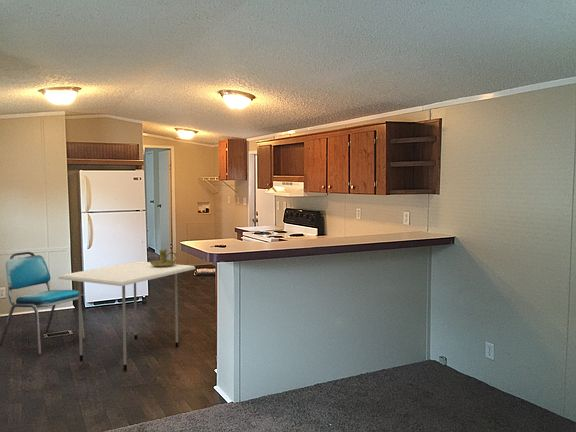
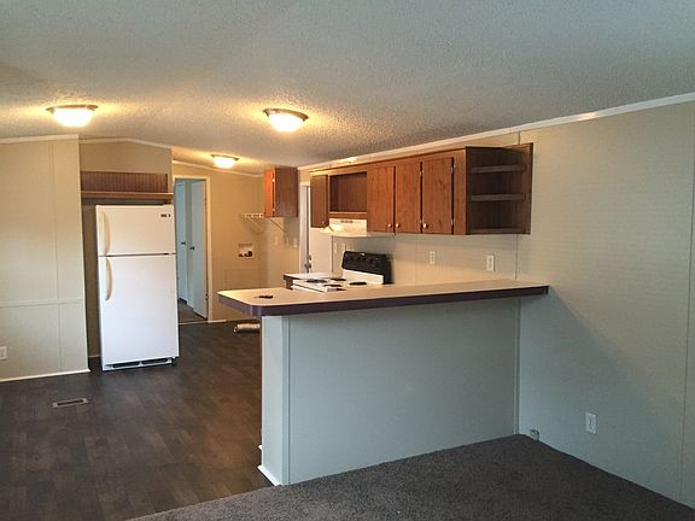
- dining chair (42, 298)
- candle holder (165, 257)
- dining table (134, 311)
